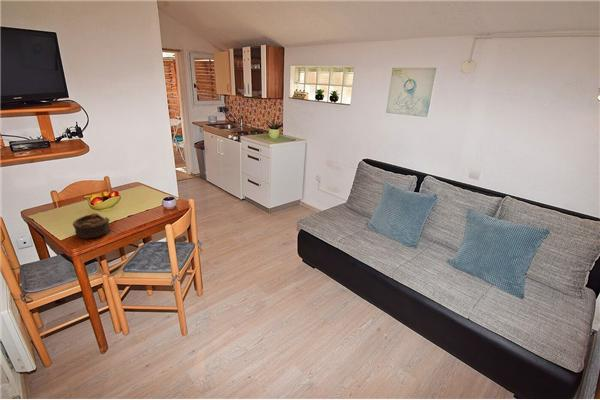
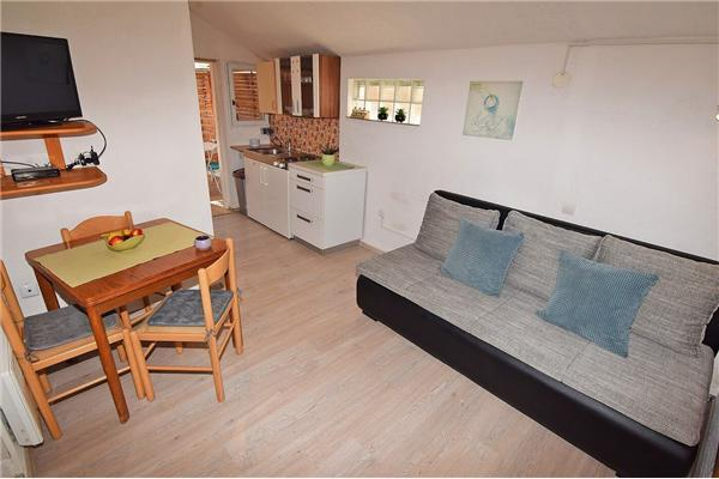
- bowl (91, 225)
